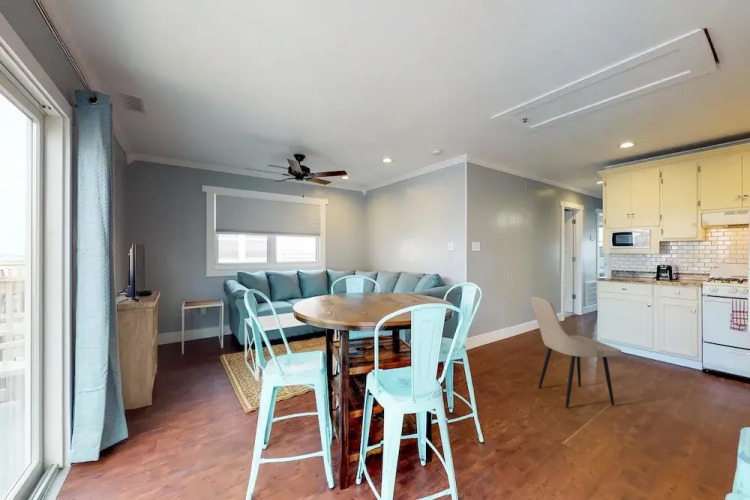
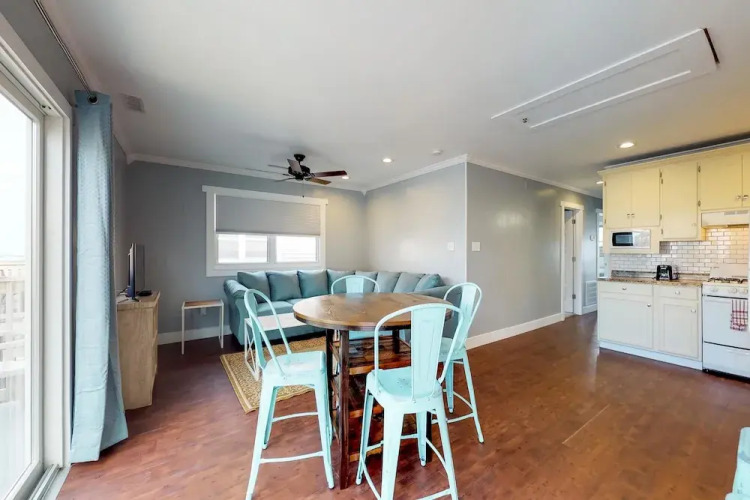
- dining chair (569, 346)
